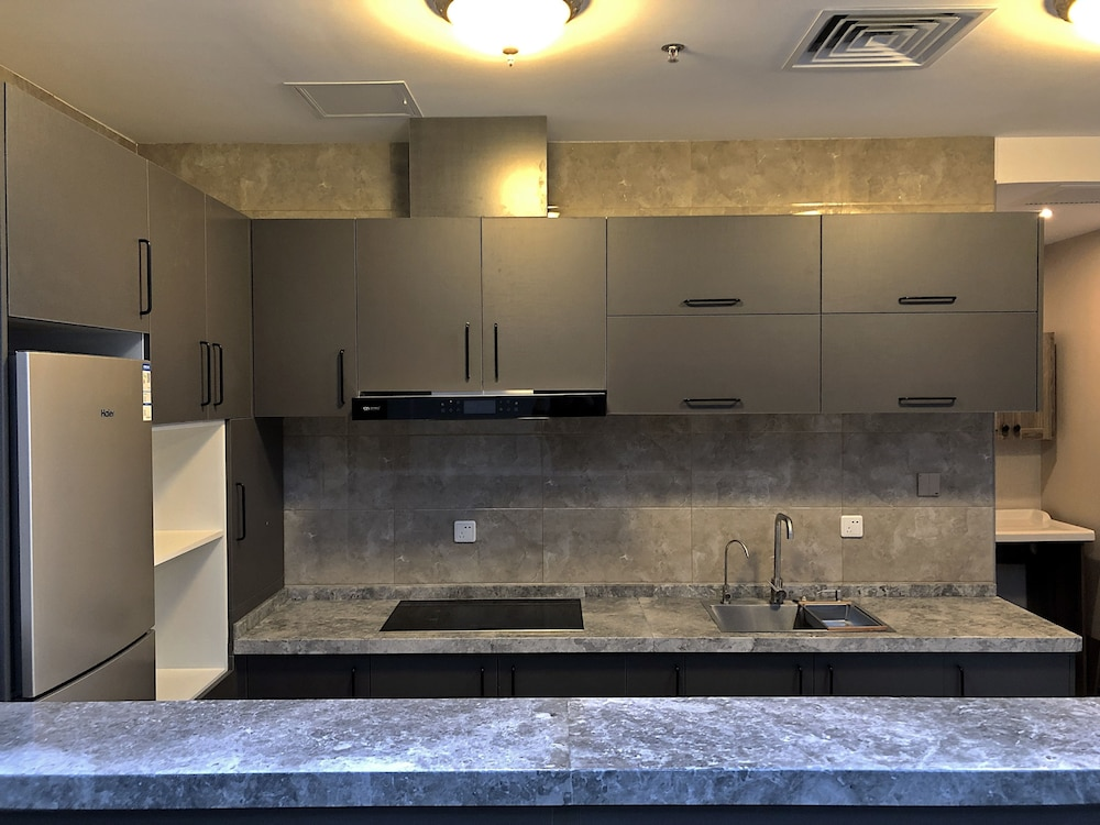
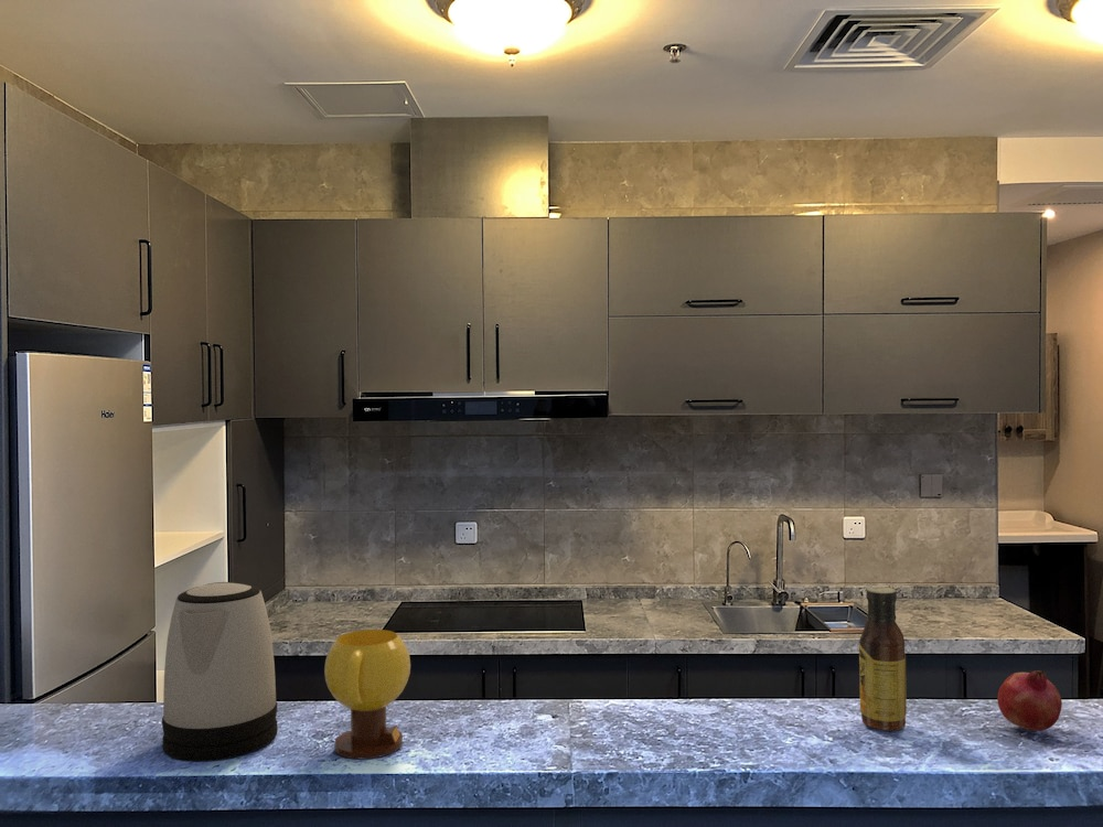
+ fruit (1029, 697)
+ kettle (226, 657)
+ mug (367, 690)
+ sauce bottle (881, 656)
